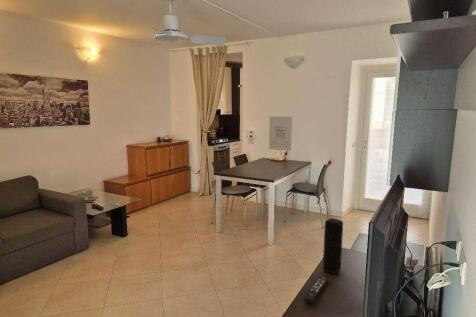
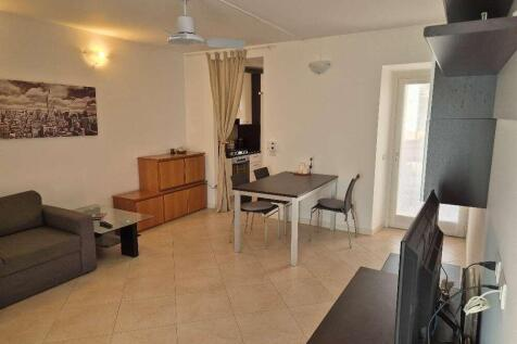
- remote control (316, 288)
- wall art (280, 133)
- speaker (332, 245)
